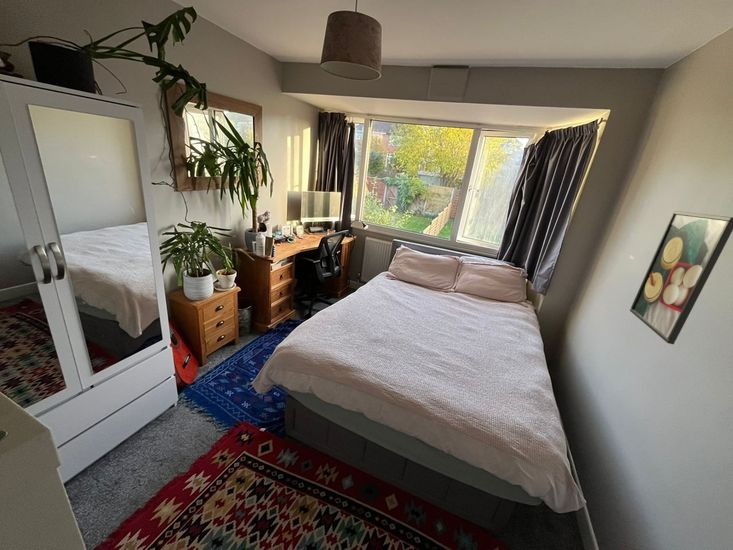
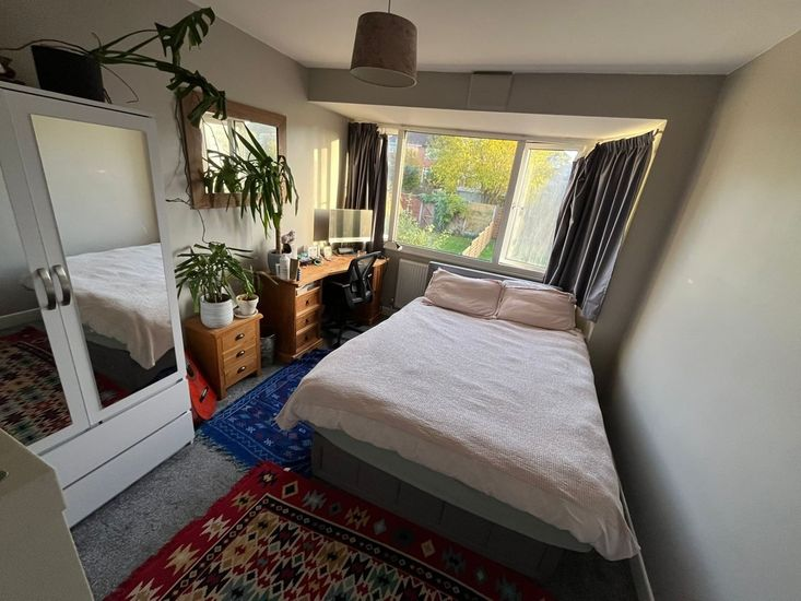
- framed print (673, 273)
